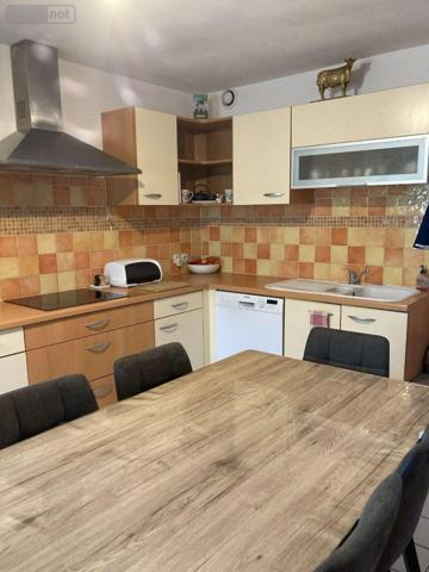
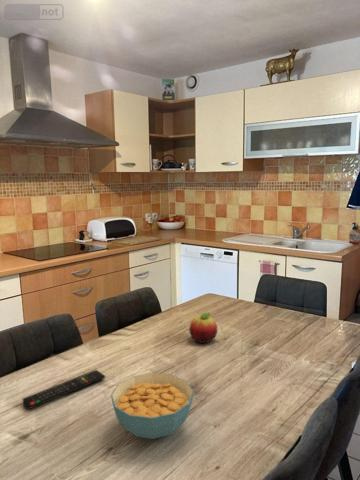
+ cereal bowl (153, 411)
+ remote control (65, 389)
+ fruit (203, 327)
